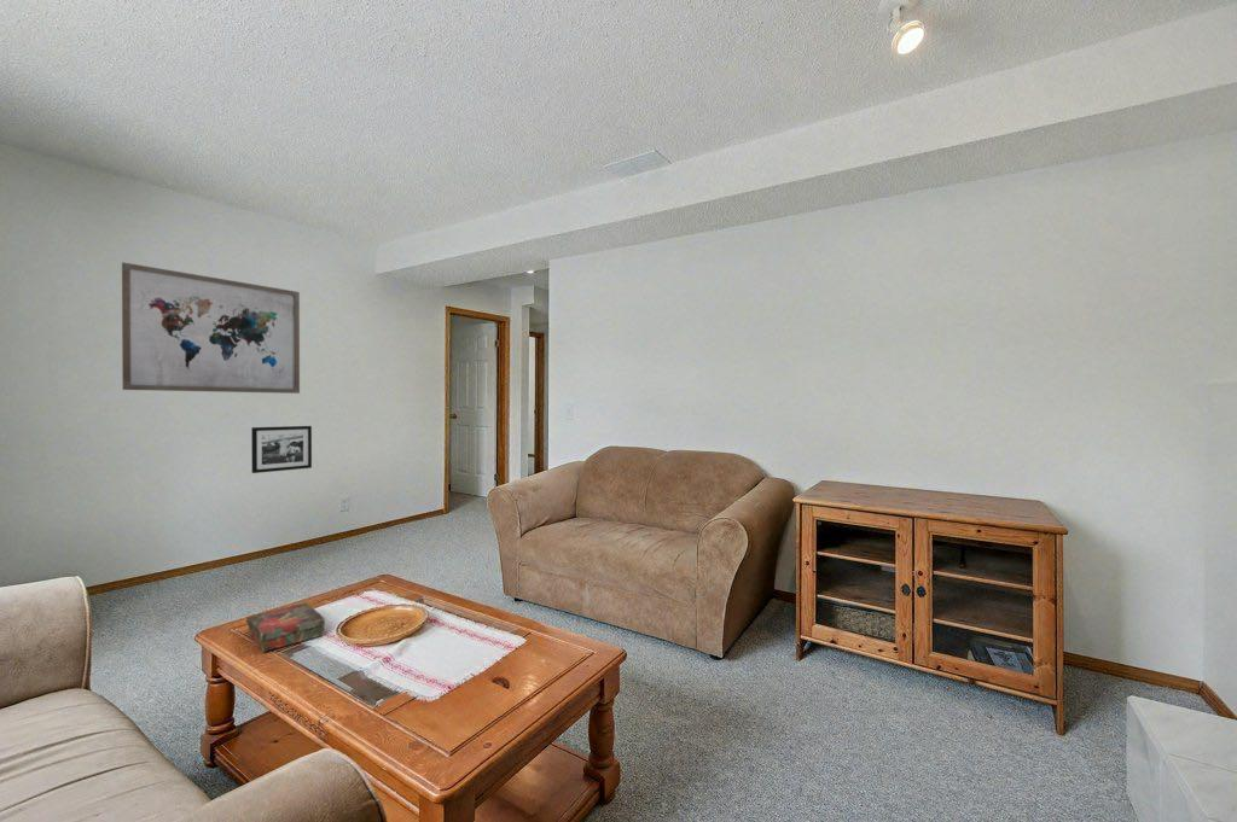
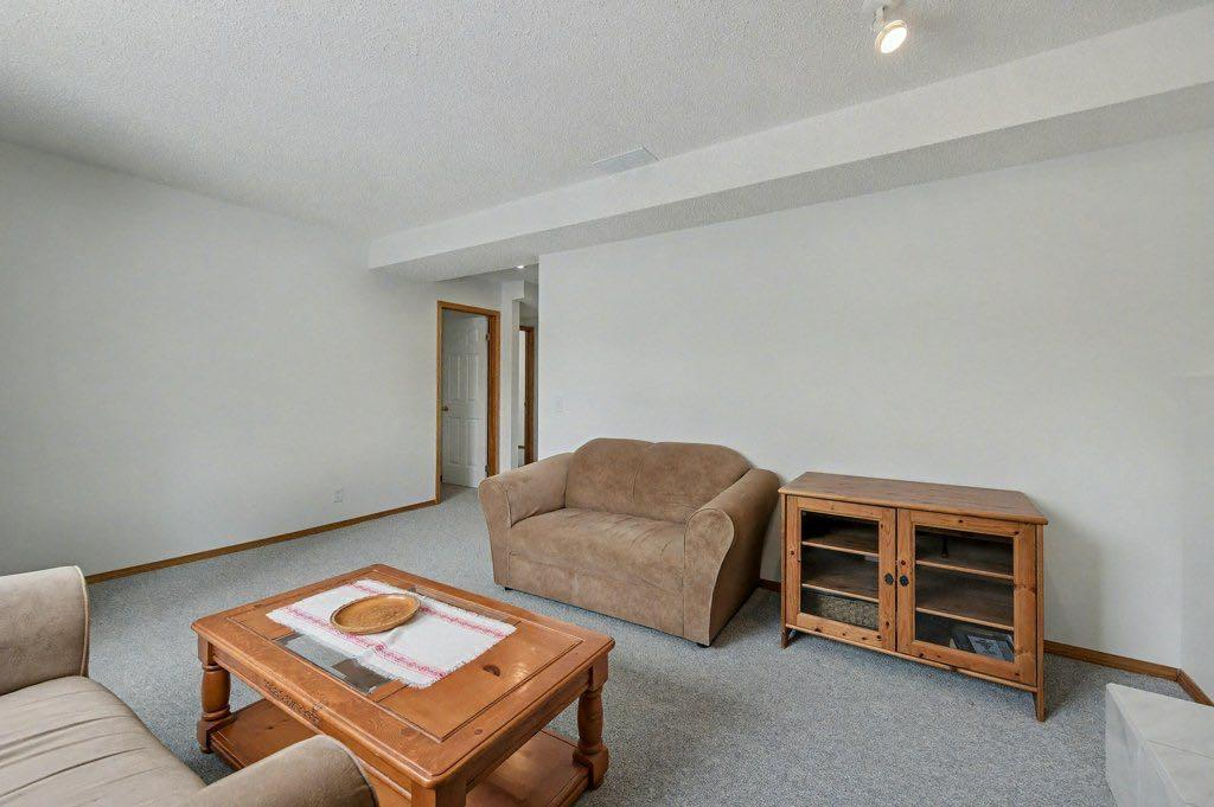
- book (285, 625)
- wall art (220, 334)
- picture frame (283, 448)
